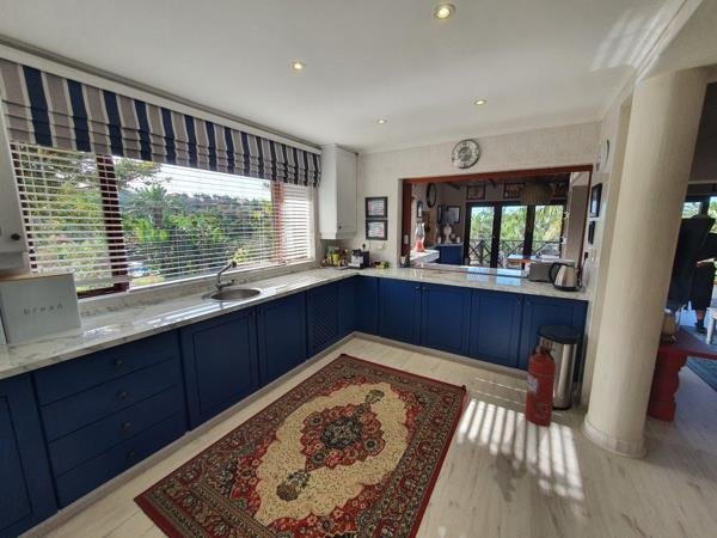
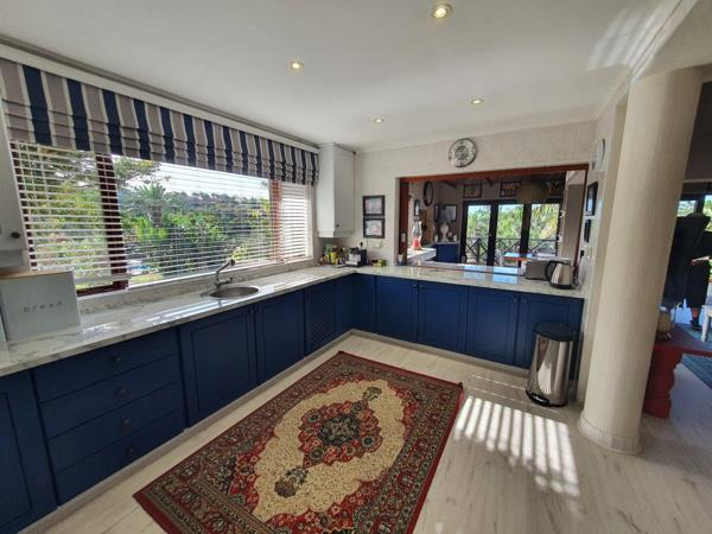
- fire extinguisher (540, 381)
